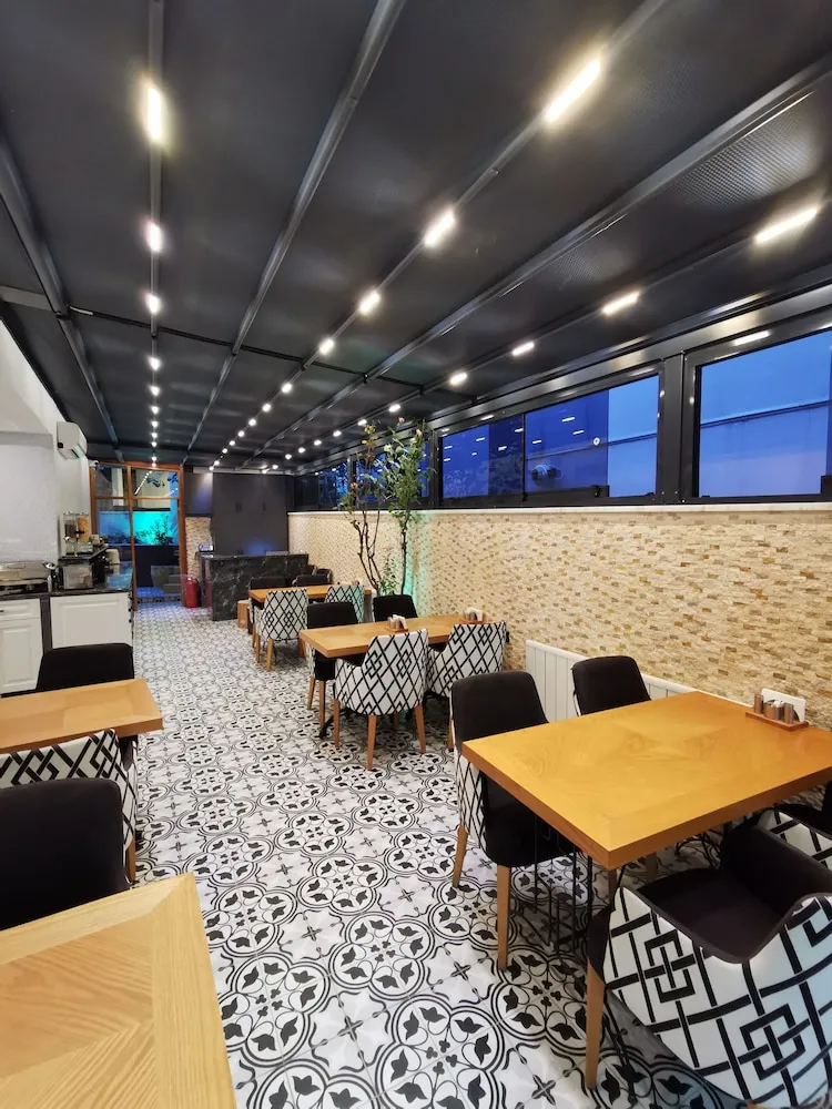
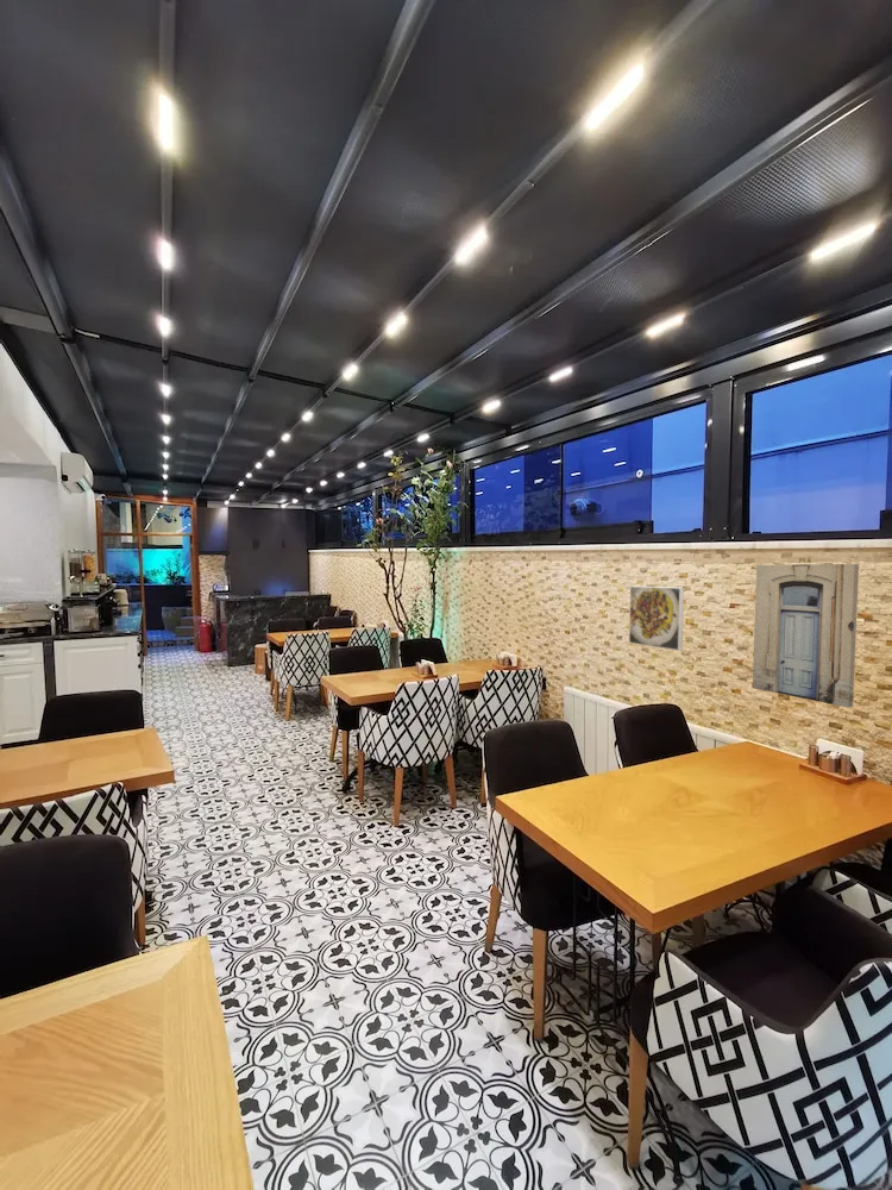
+ wall art (800, 631)
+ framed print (654, 616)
